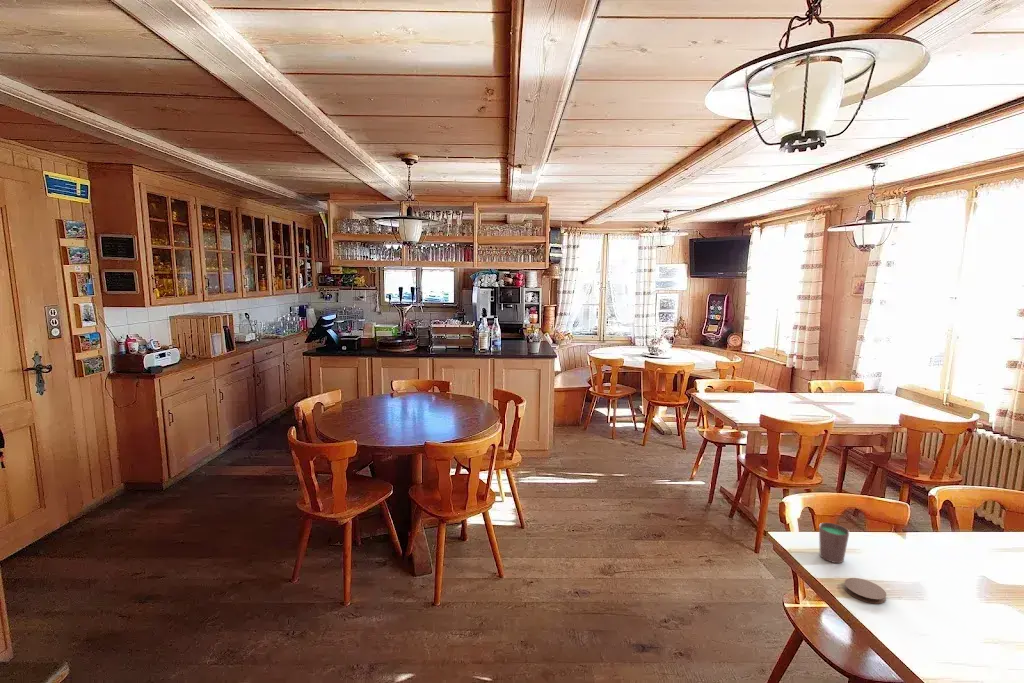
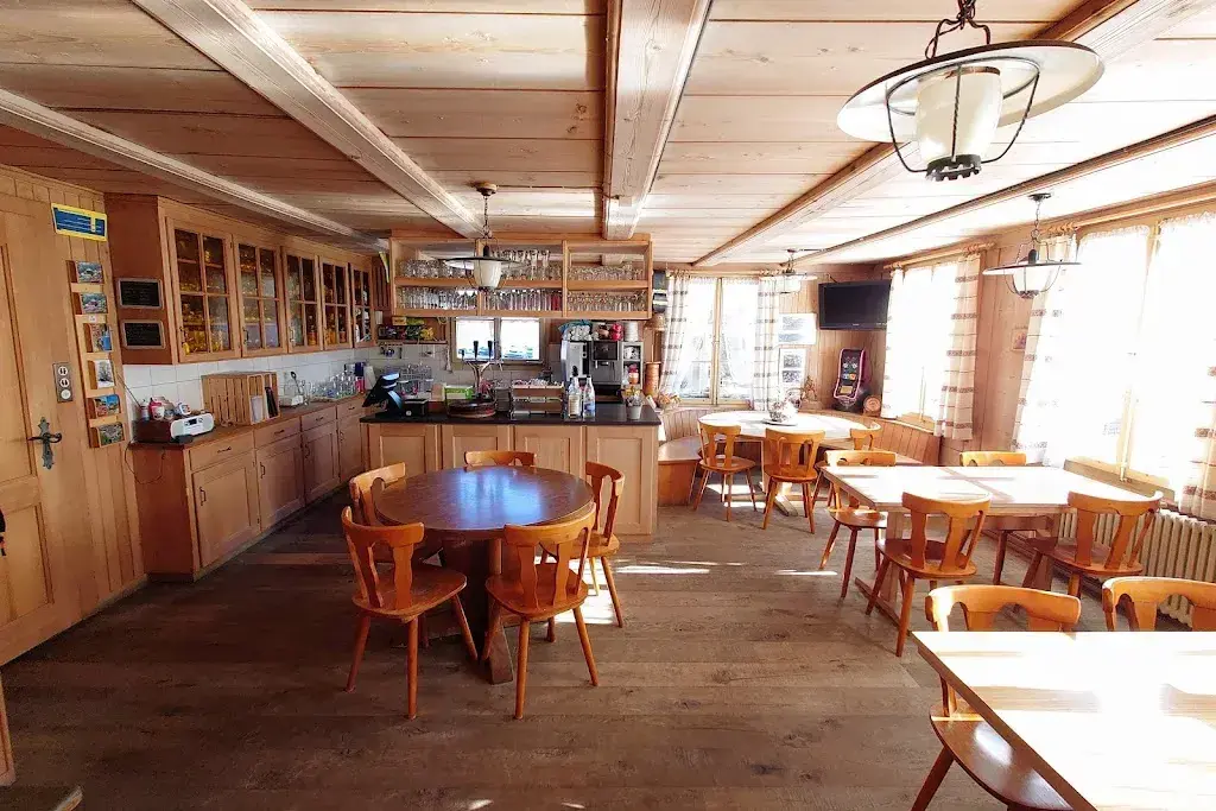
- cup (832, 543)
- coaster (864, 590)
